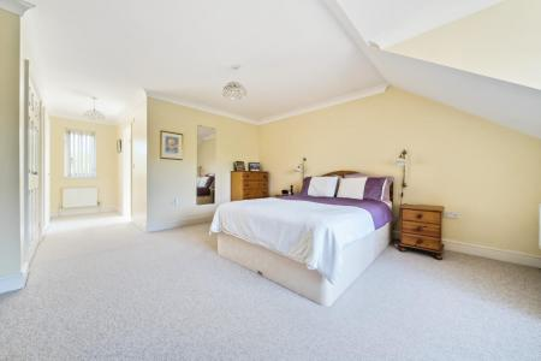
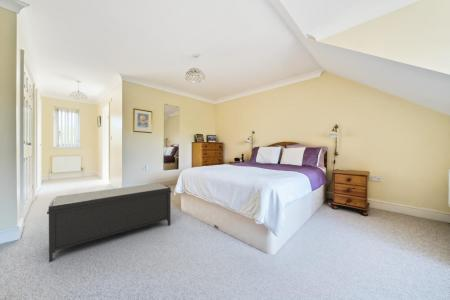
+ bench (118, 212)
